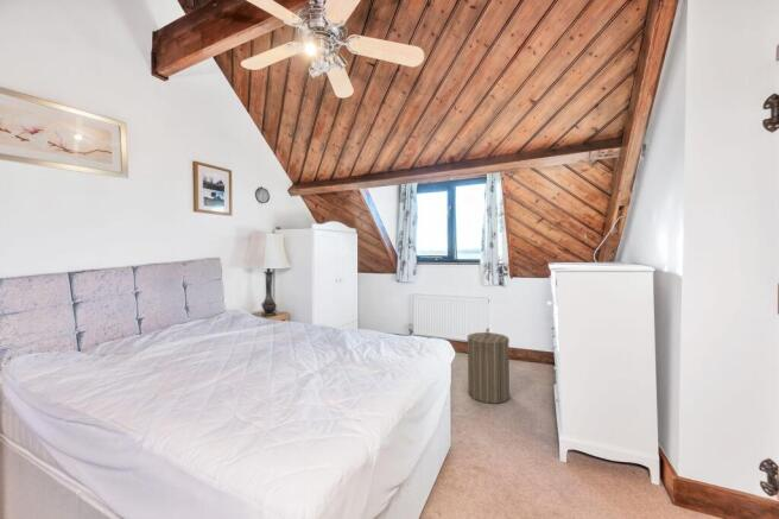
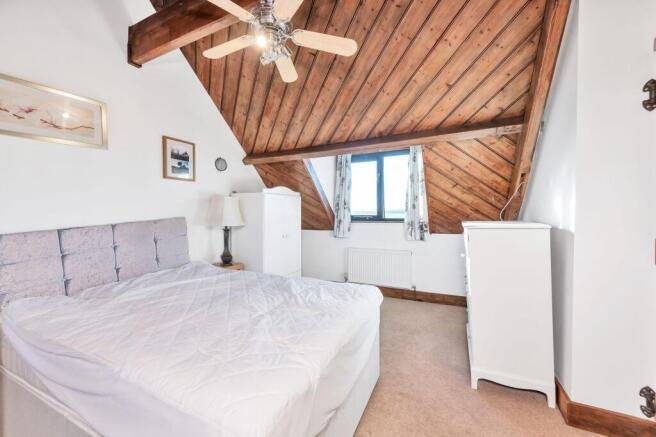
- laundry hamper (488, 361)
